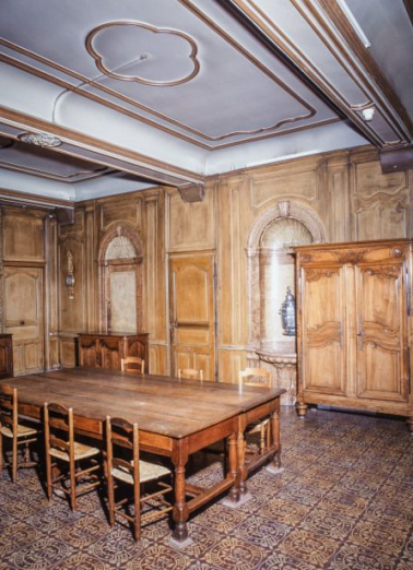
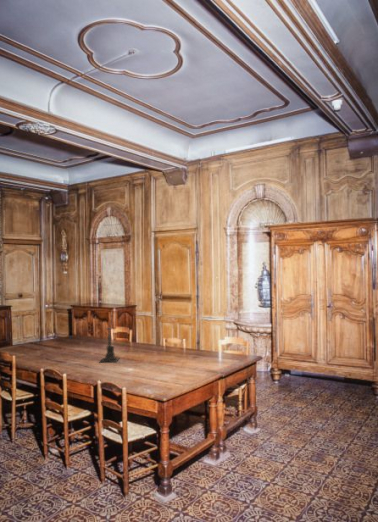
+ candle holder (109, 341)
